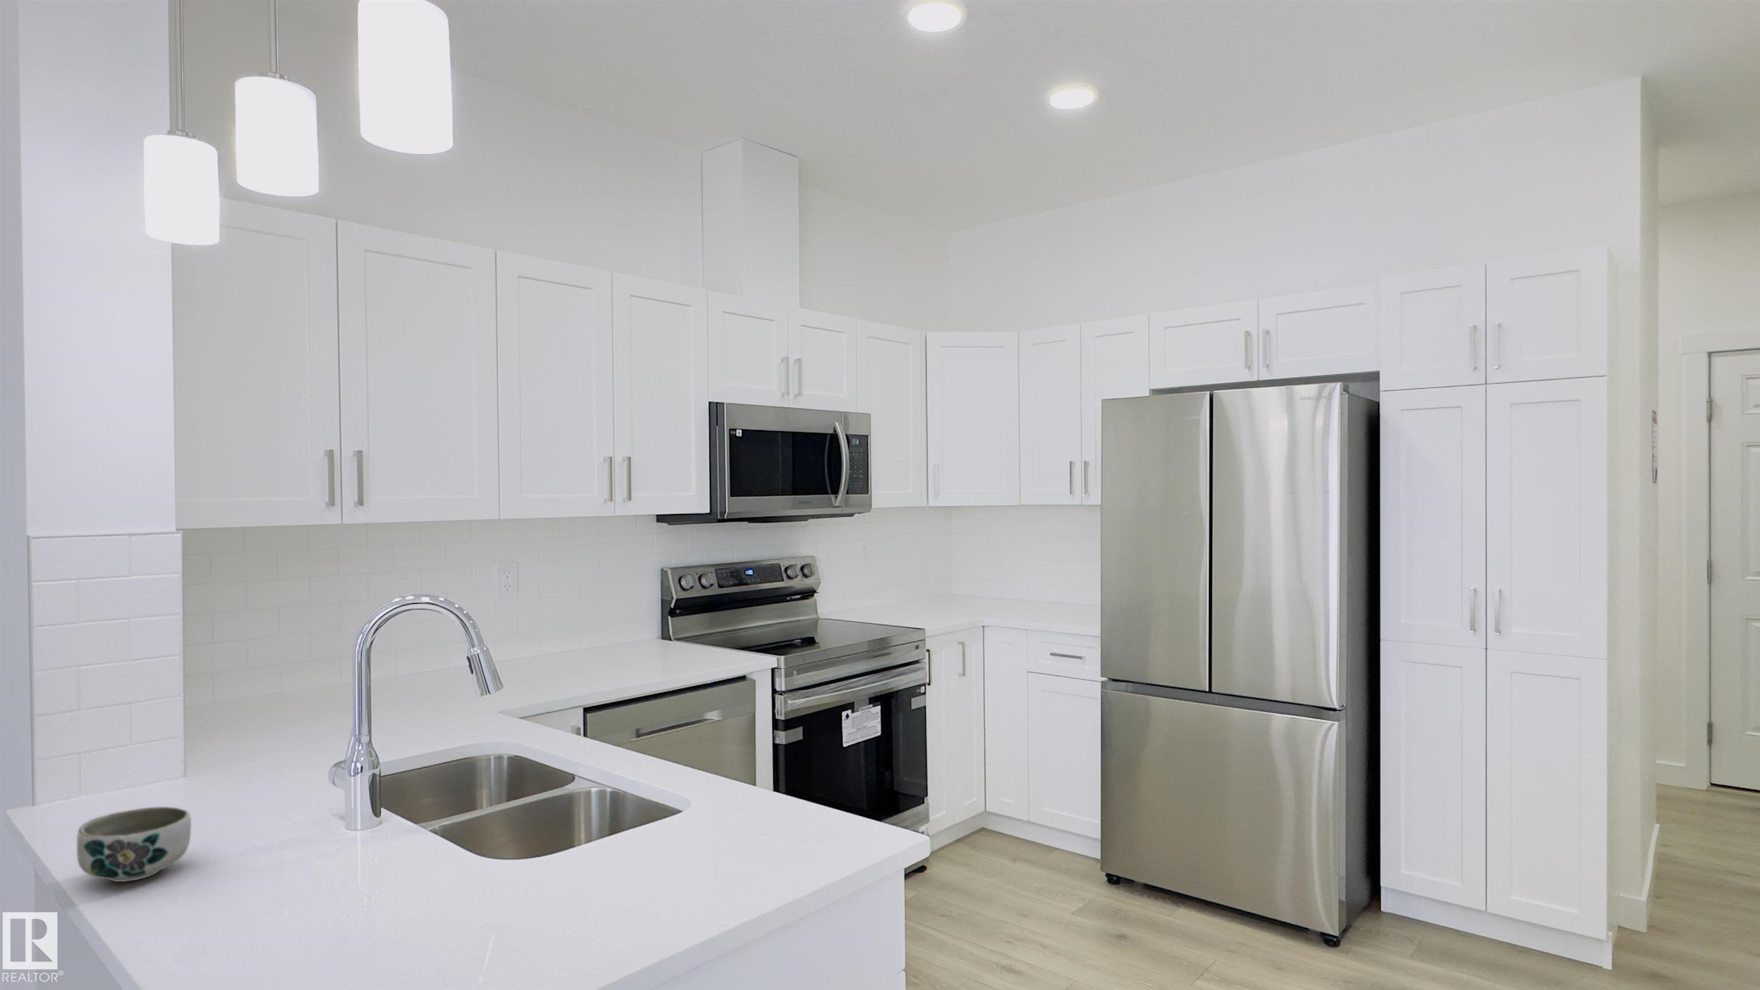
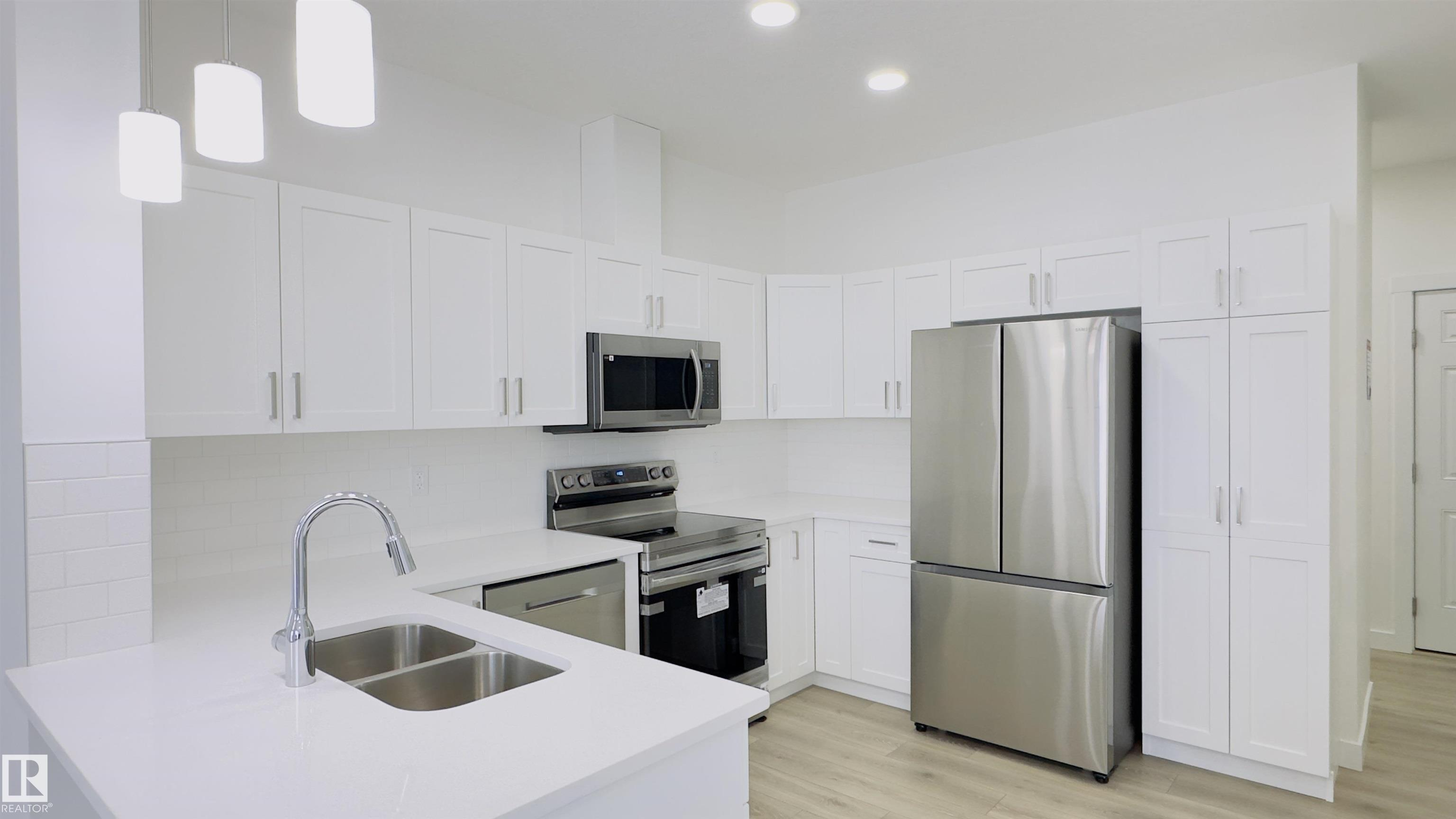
- bowl (135, 846)
